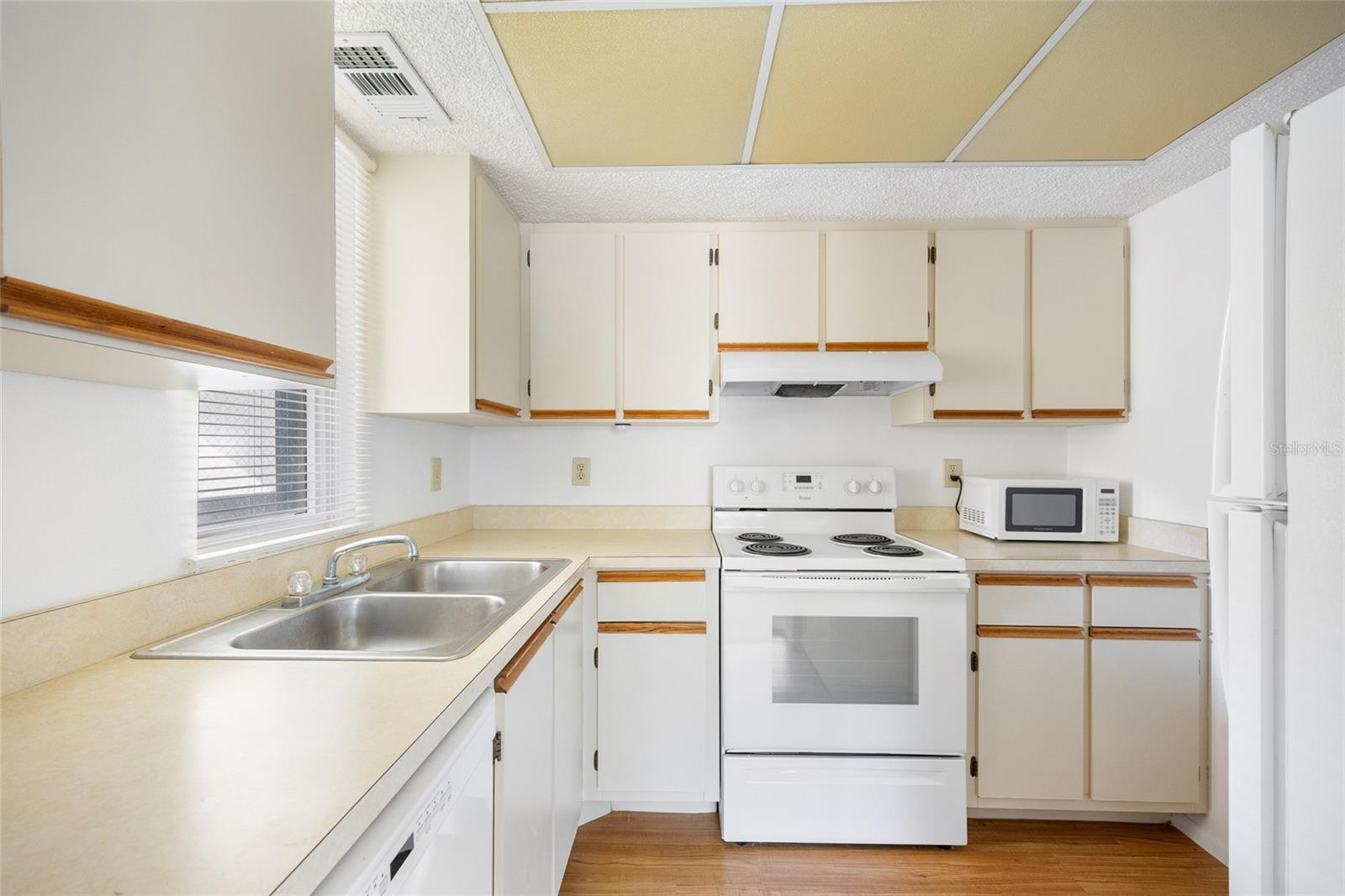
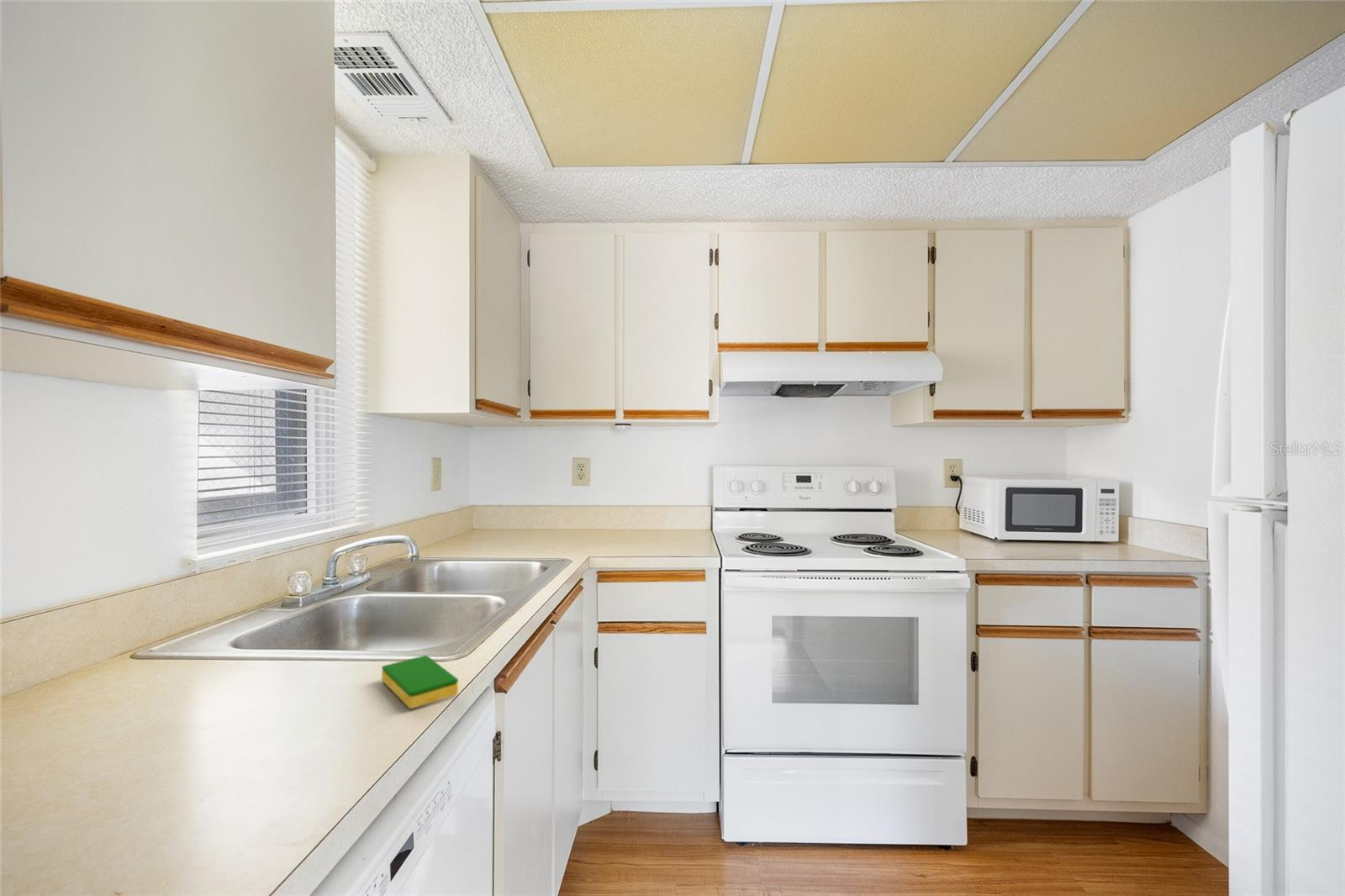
+ dish sponge (419, 679)
